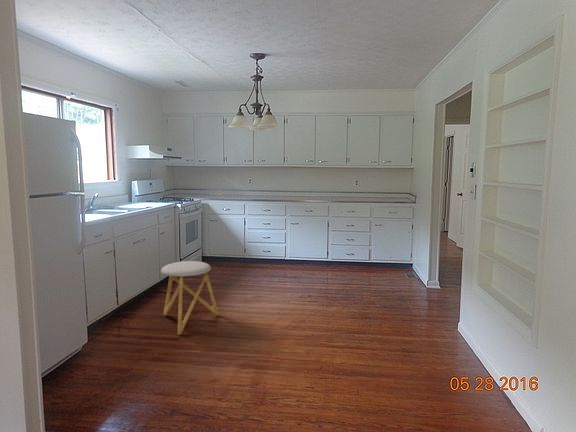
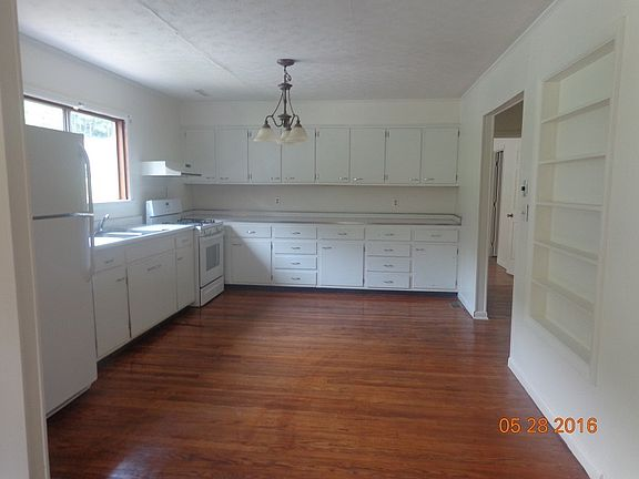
- stool (182, 295)
